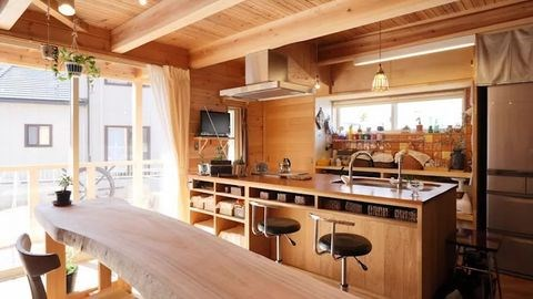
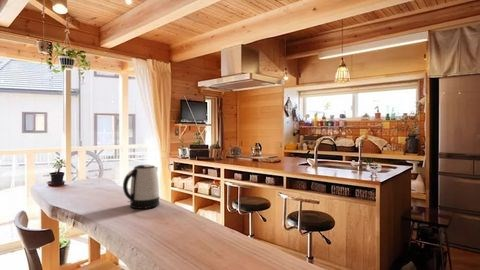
+ kettle (141, 185)
